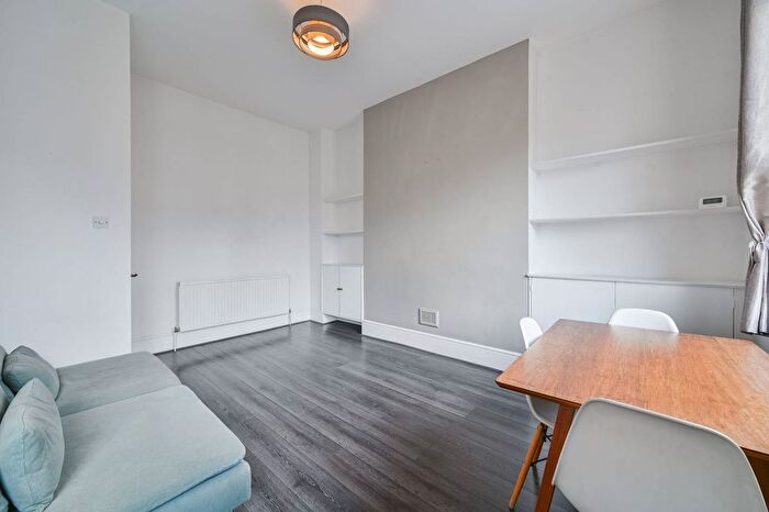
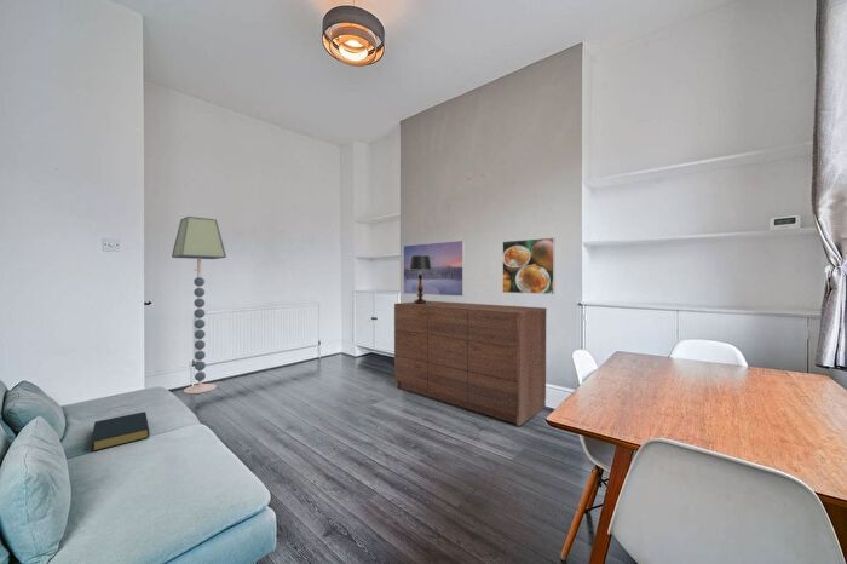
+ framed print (432, 269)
+ hardback book (121, 428)
+ table lamp (420, 280)
+ dresser (463, 351)
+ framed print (526, 266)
+ floor lamp (198, 304)
